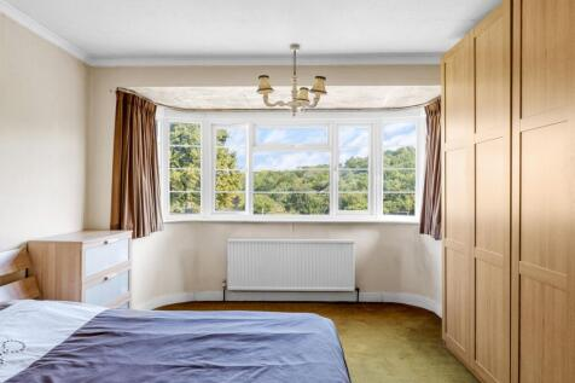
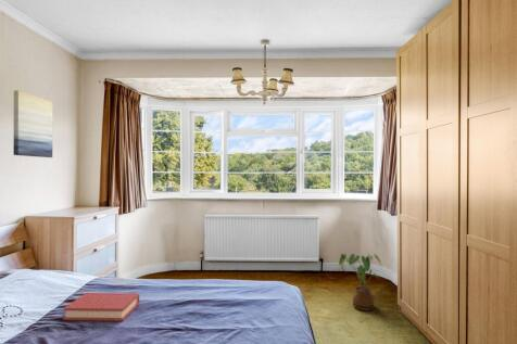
+ house plant (358, 277)
+ wall art (34, 126)
+ hardback book (103, 305)
